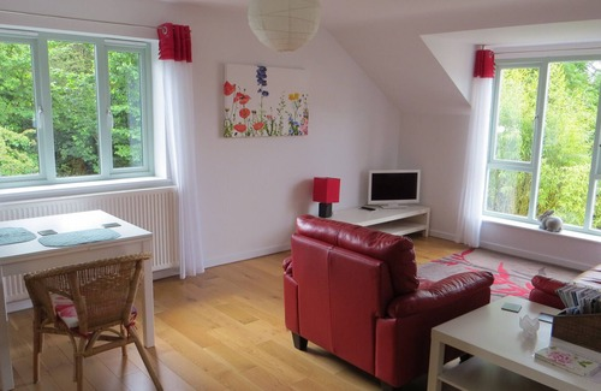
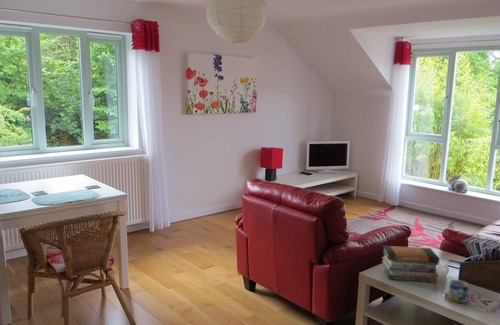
+ mug (456, 289)
+ book stack (409, 263)
